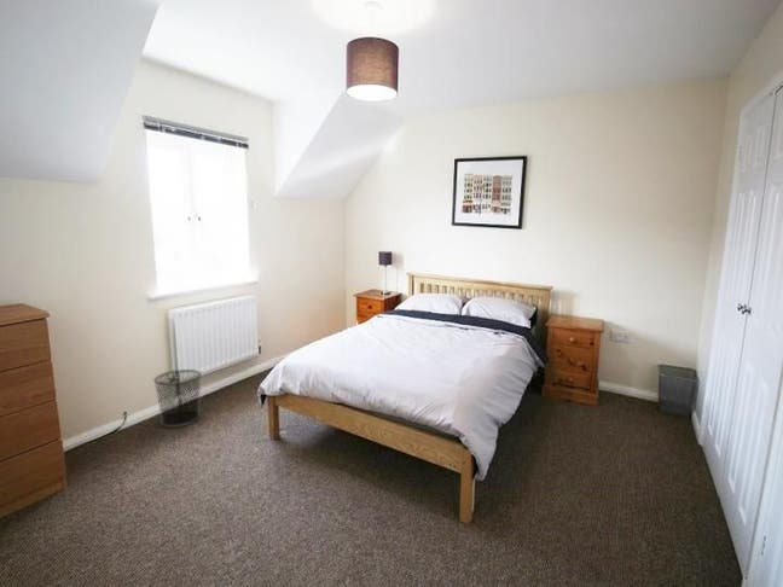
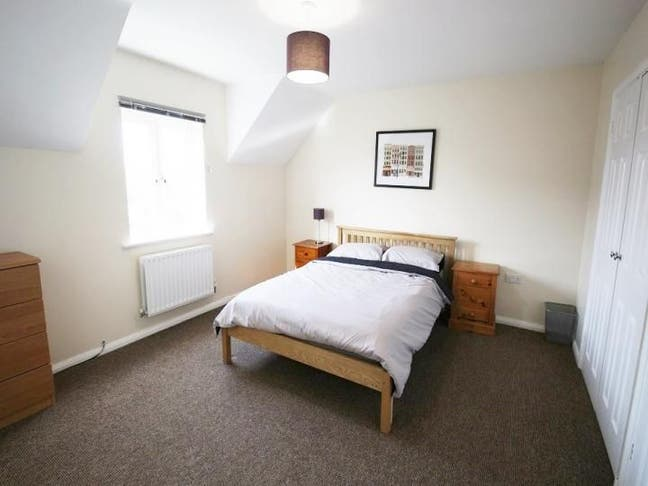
- waste bin (179, 397)
